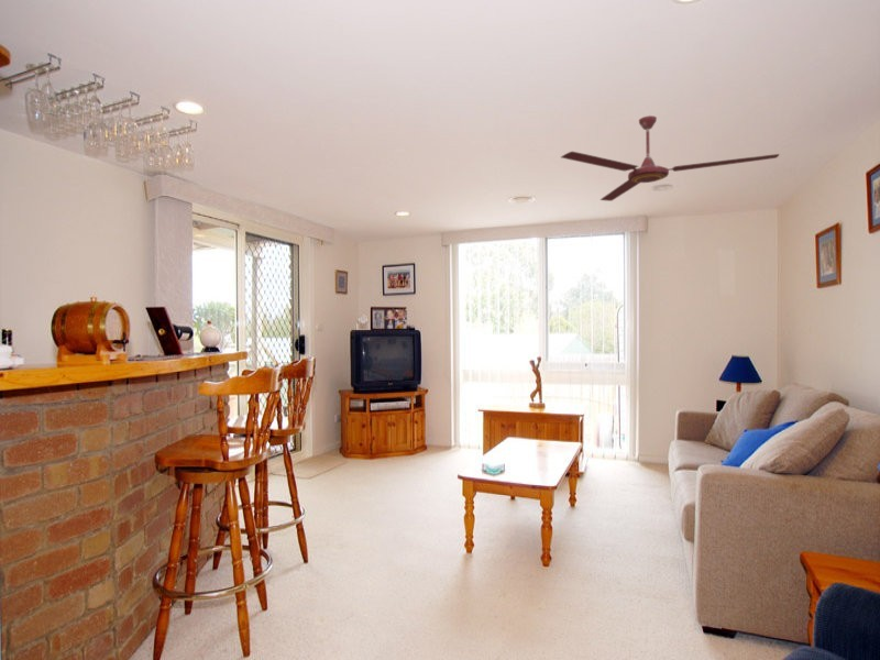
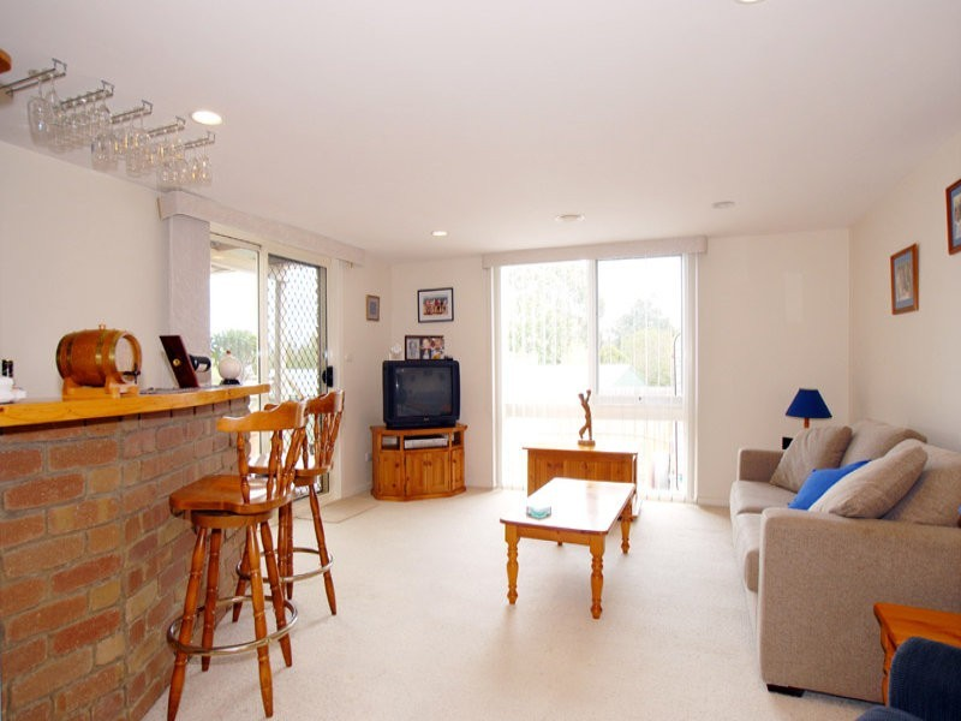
- ceiling fan (674, 166)
